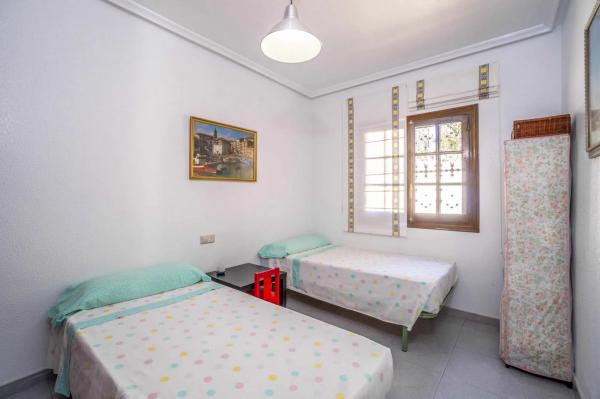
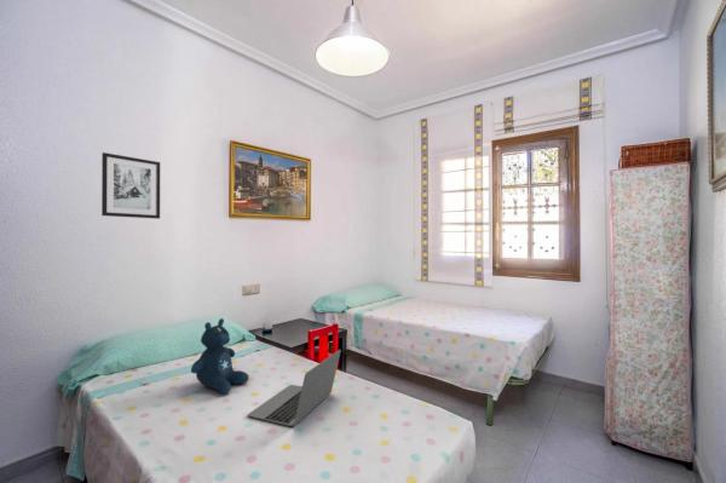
+ wall art (132, 186)
+ laptop (295, 385)
+ stuffed bear (221, 353)
